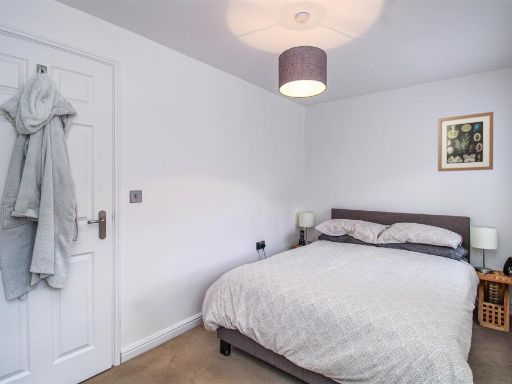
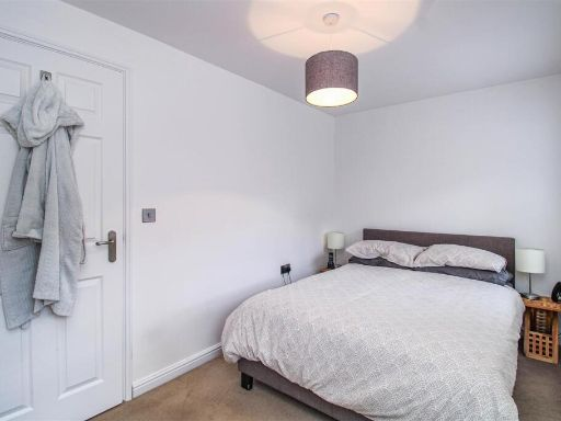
- wall art (464, 143)
